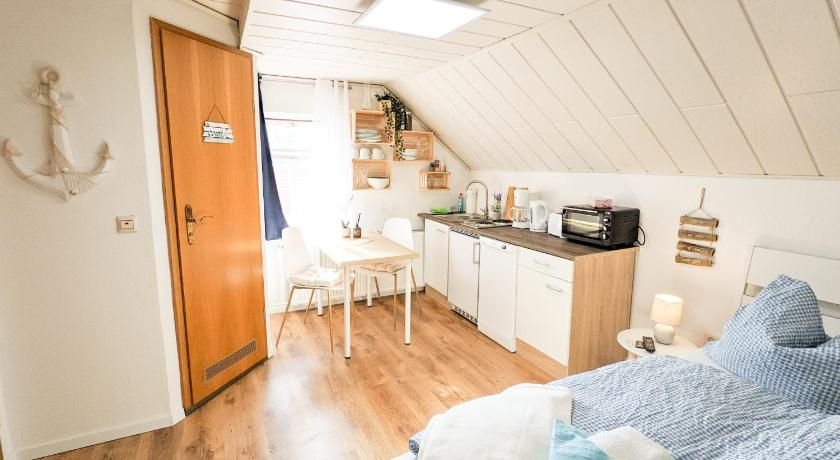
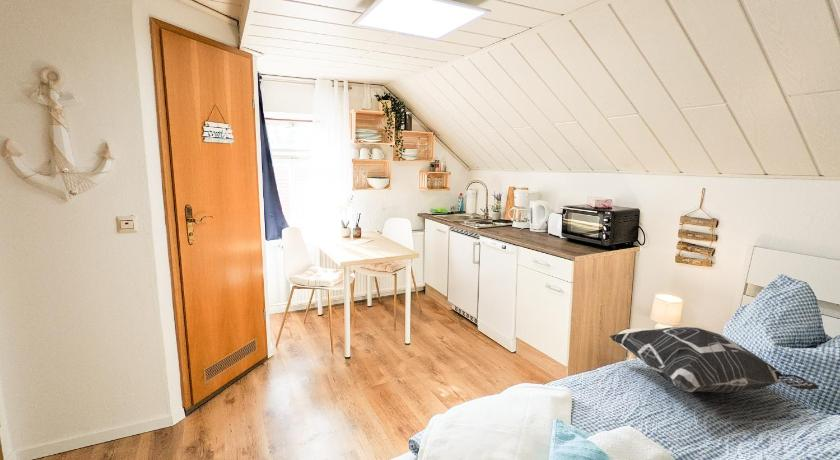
+ decorative pillow (701, 358)
